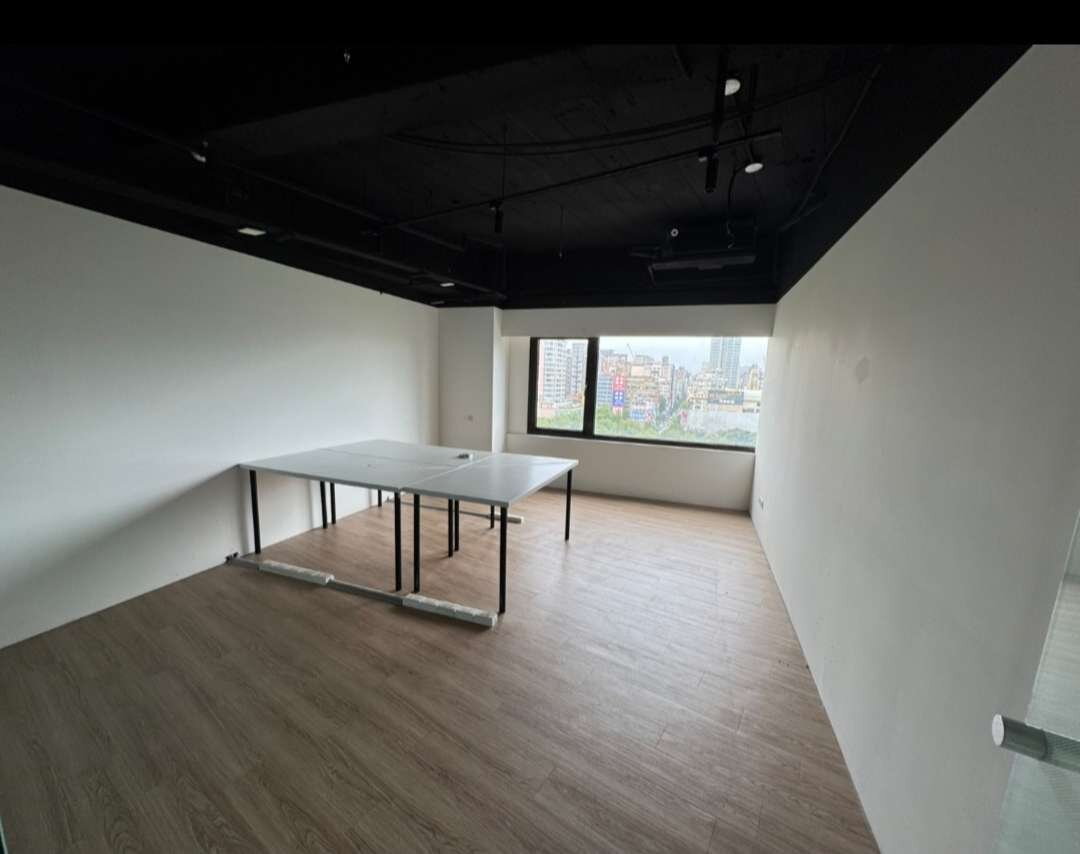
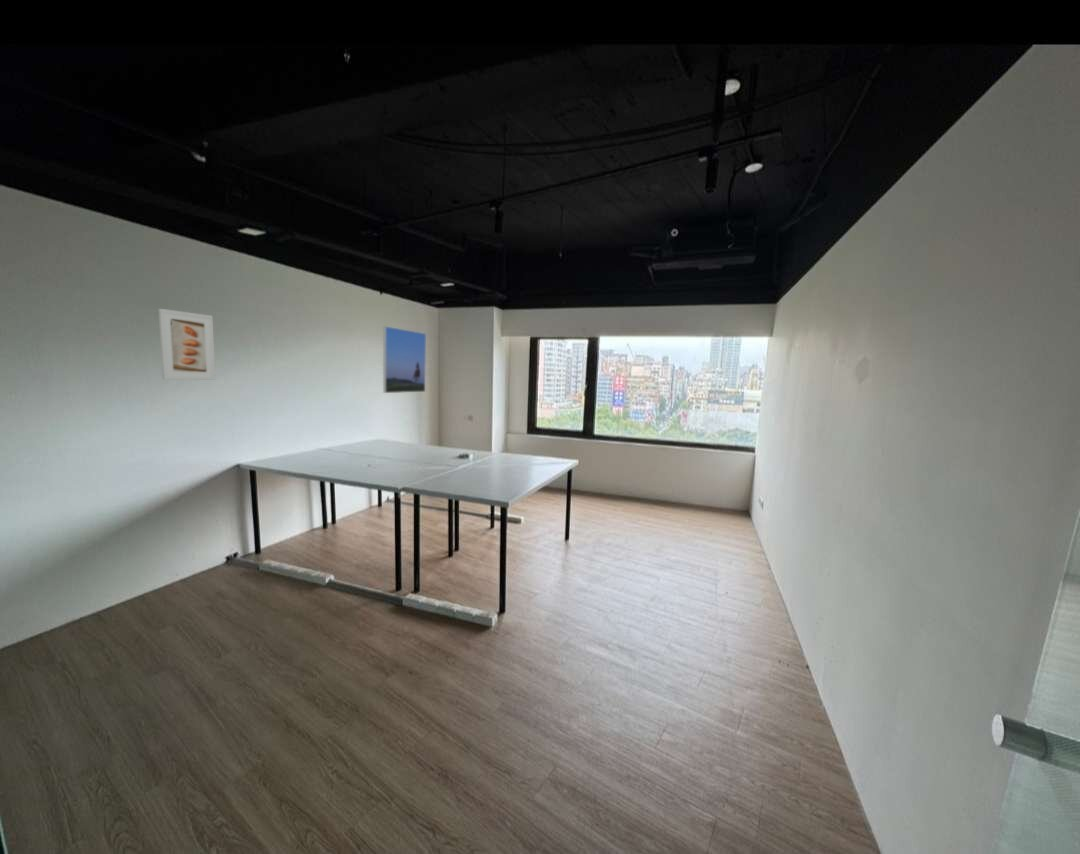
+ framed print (405, 361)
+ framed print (188, 346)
